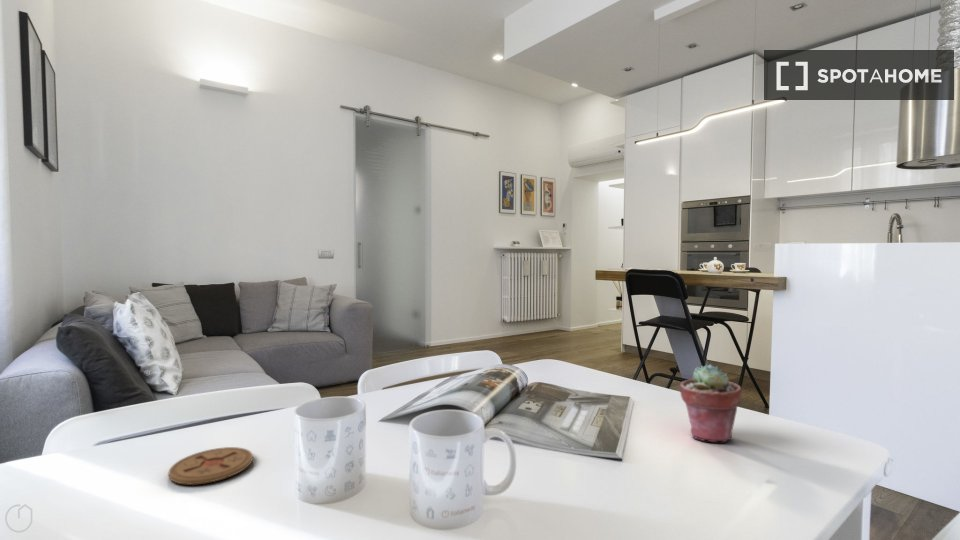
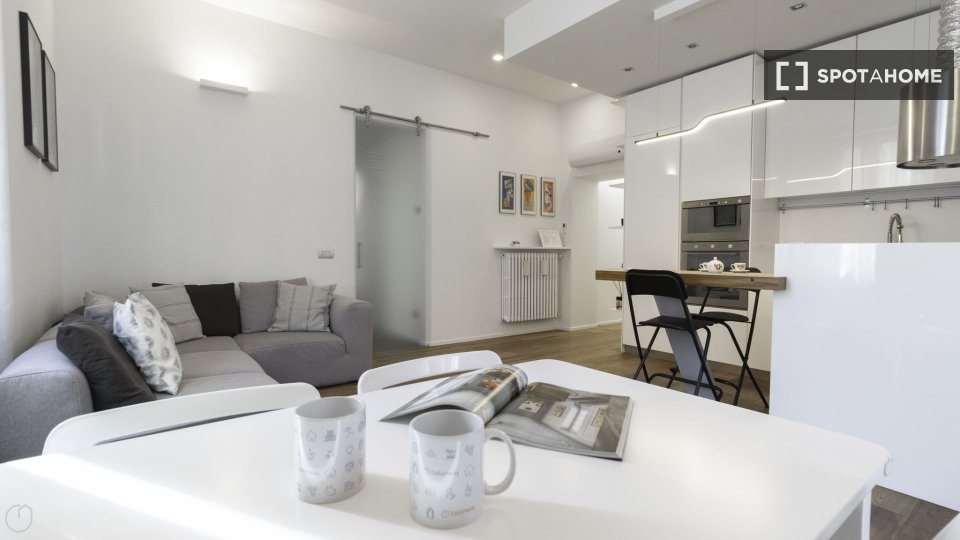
- coaster (212, 464)
- potted succulent (710, 400)
